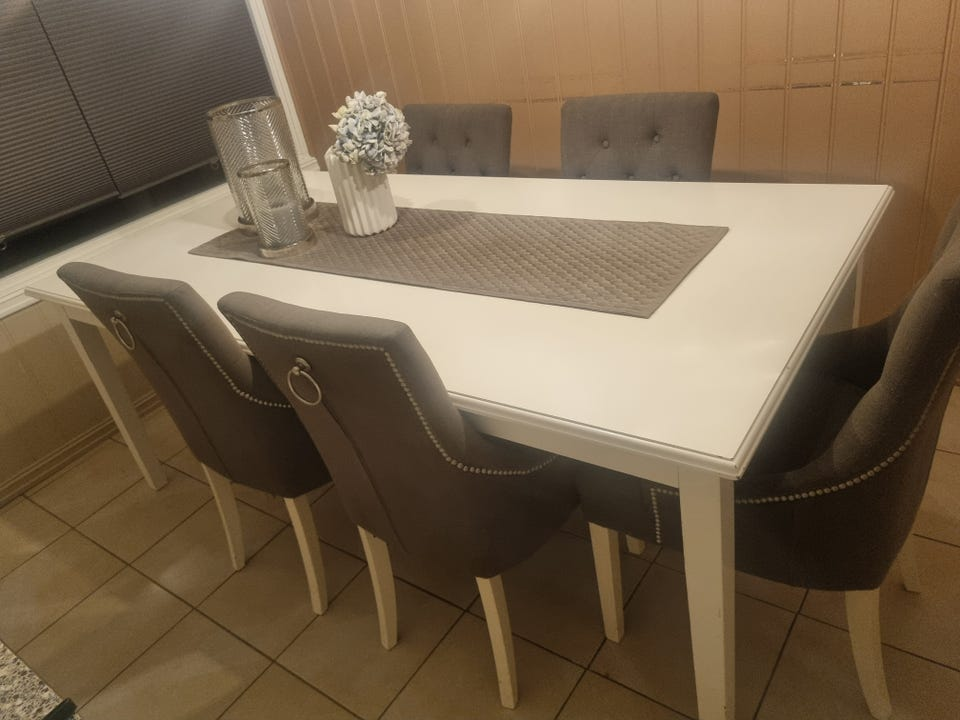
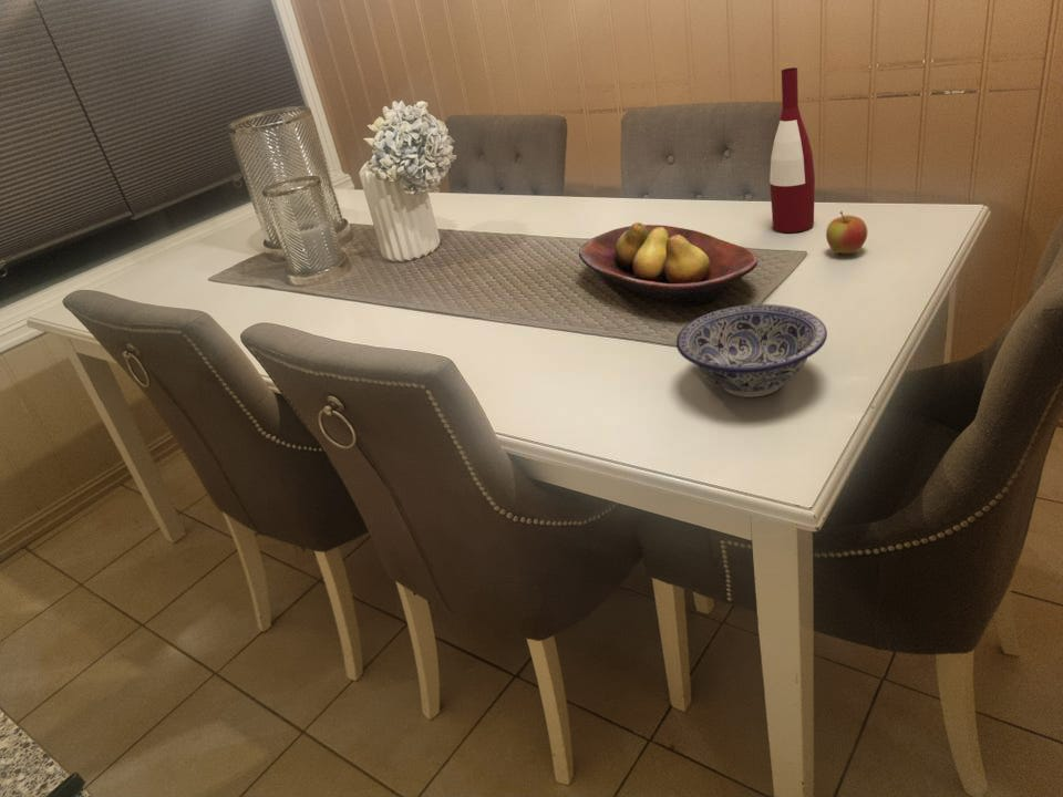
+ apple (846, 230)
+ bowl (751, 358)
+ fruit bowl (661, 256)
+ alcohol (791, 151)
